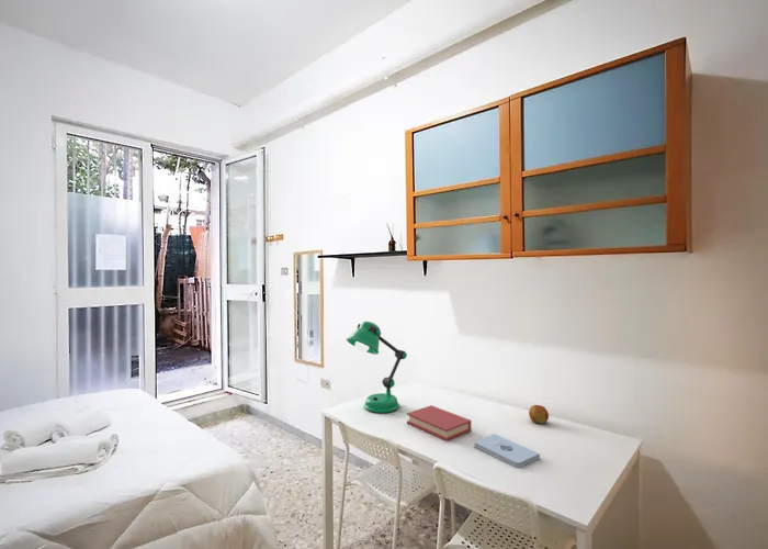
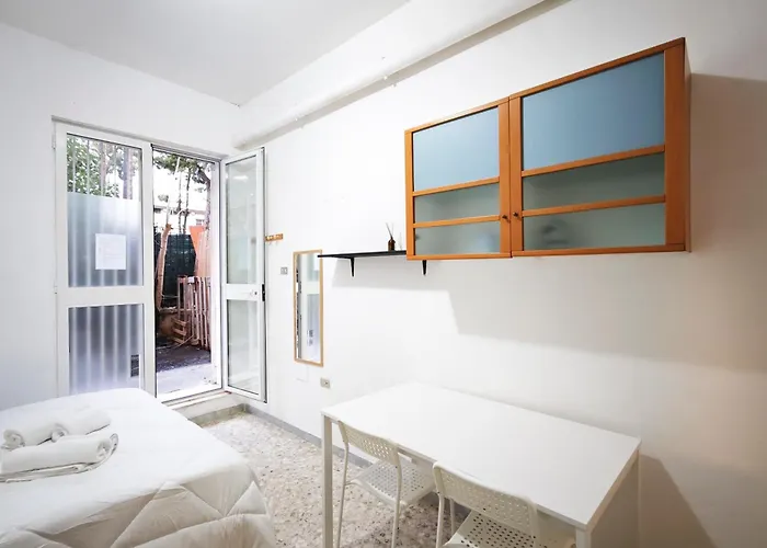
- book (438, 422)
- apple (538, 413)
- desk lamp (376, 354)
- notepad (505, 449)
